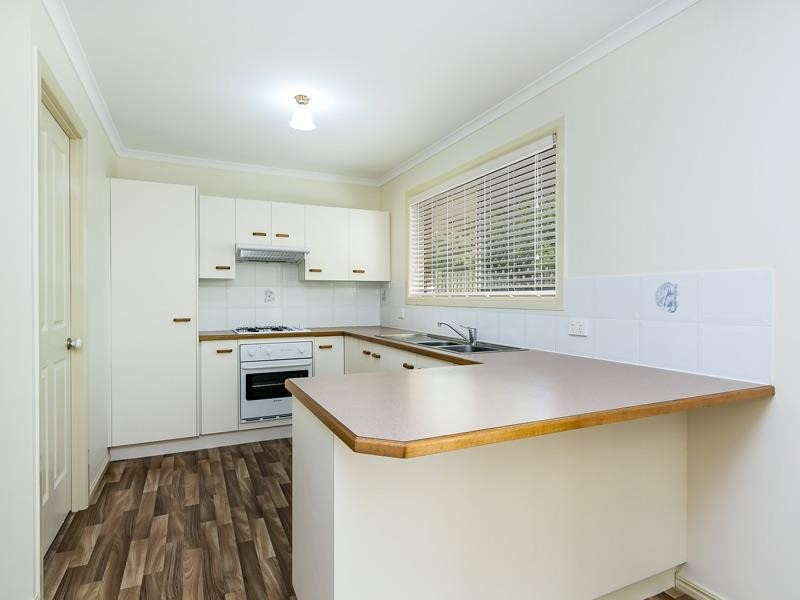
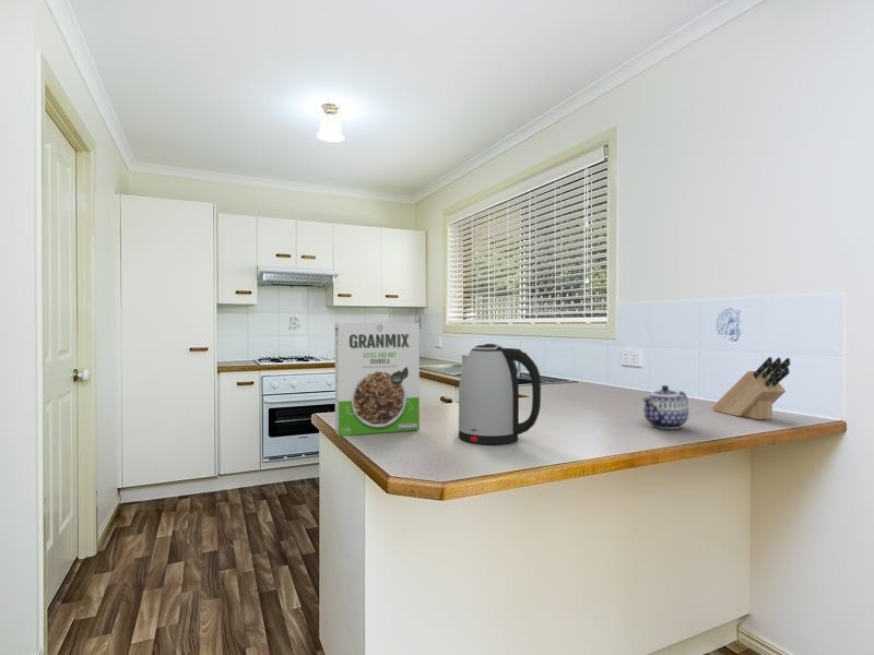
+ teapot (665, 405)
+ knife block (751, 385)
+ cereal box (377, 377)
+ kettle (498, 391)
